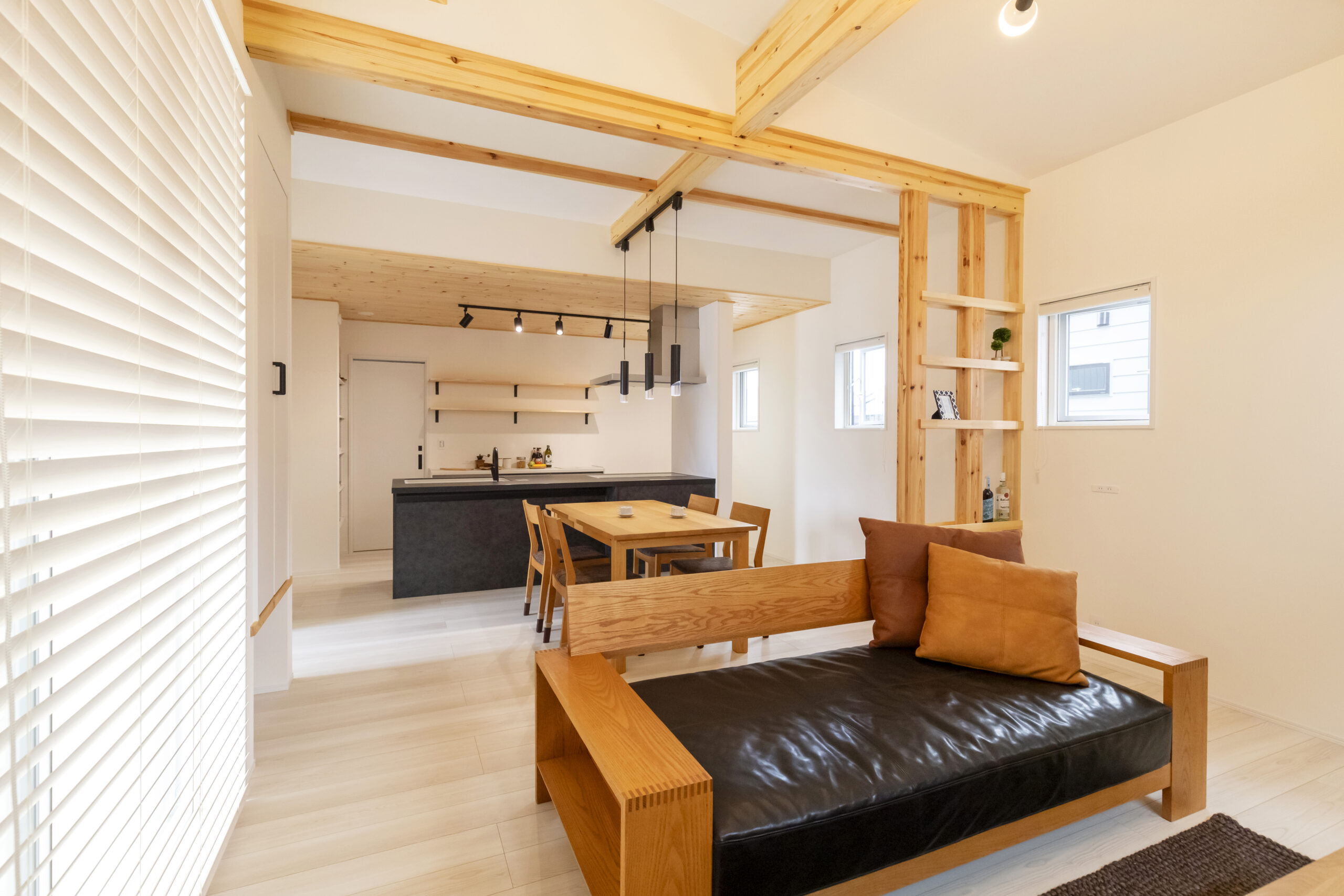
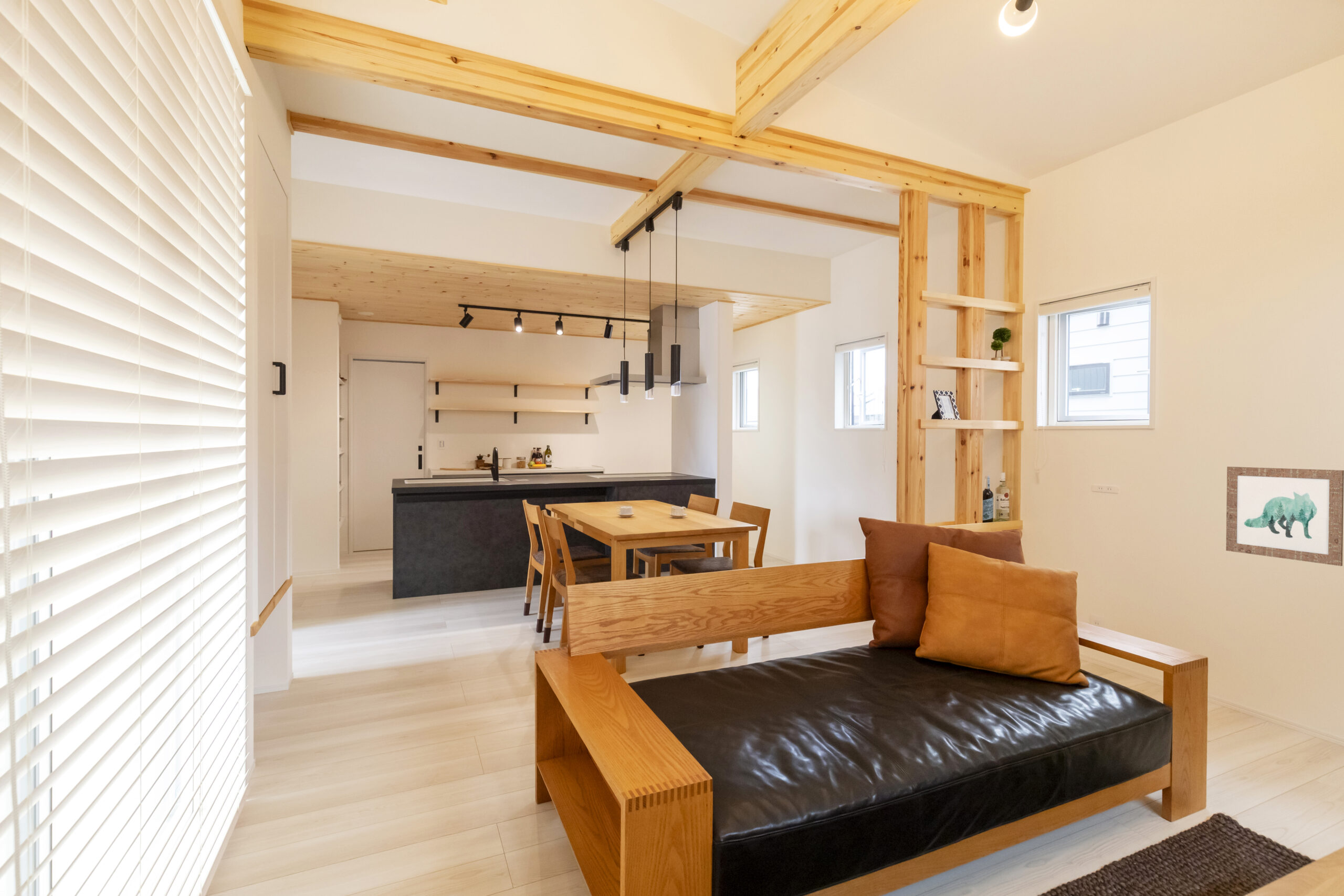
+ wall art (1281, 513)
